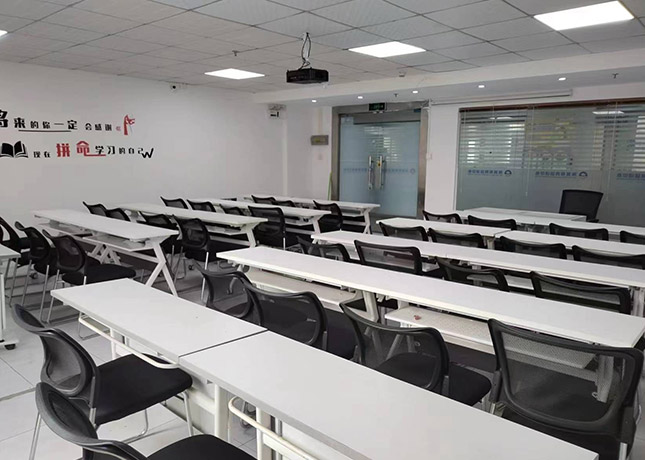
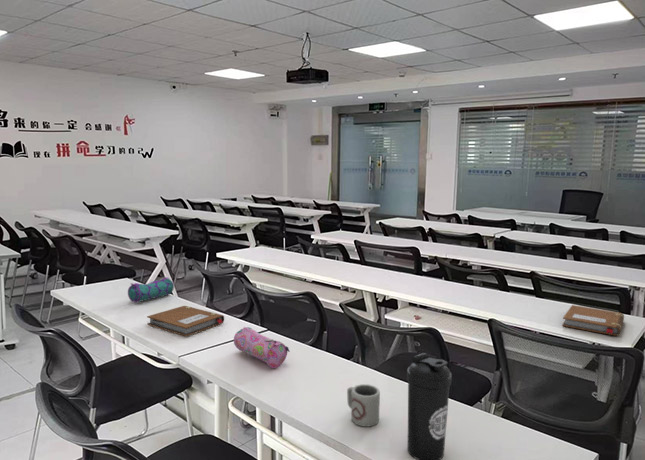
+ notebook (593, 319)
+ water bottle (427, 405)
+ pencil case (151, 289)
+ pencil case (260, 345)
+ cup (361, 403)
+ notebook (187, 319)
